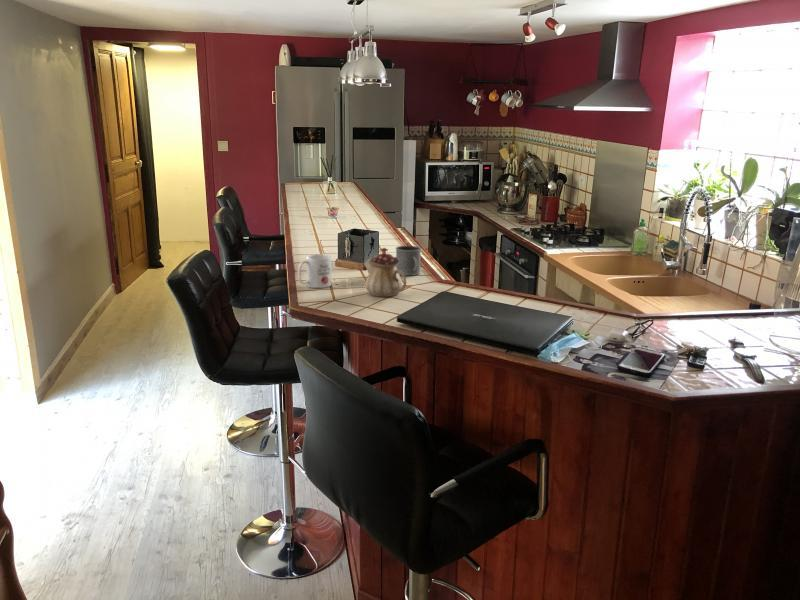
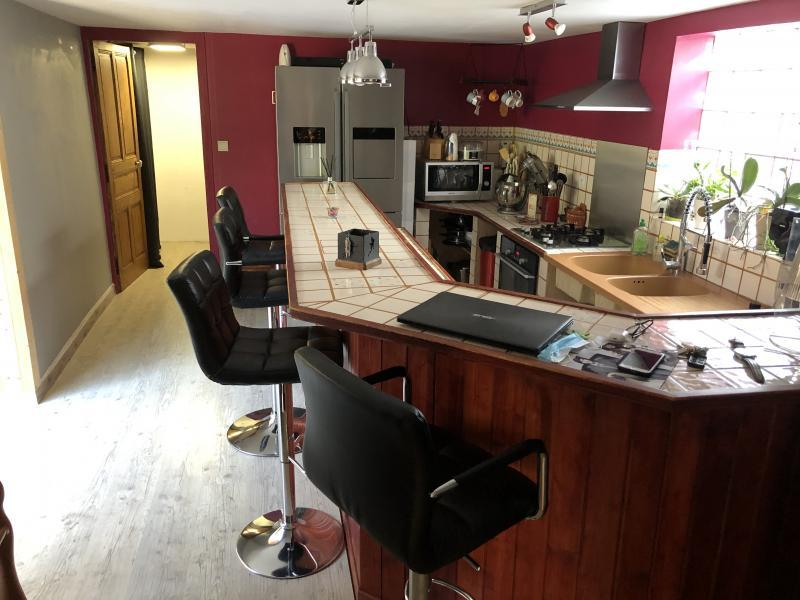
- teapot (385, 271)
- mug (409, 261)
- mug (314, 271)
